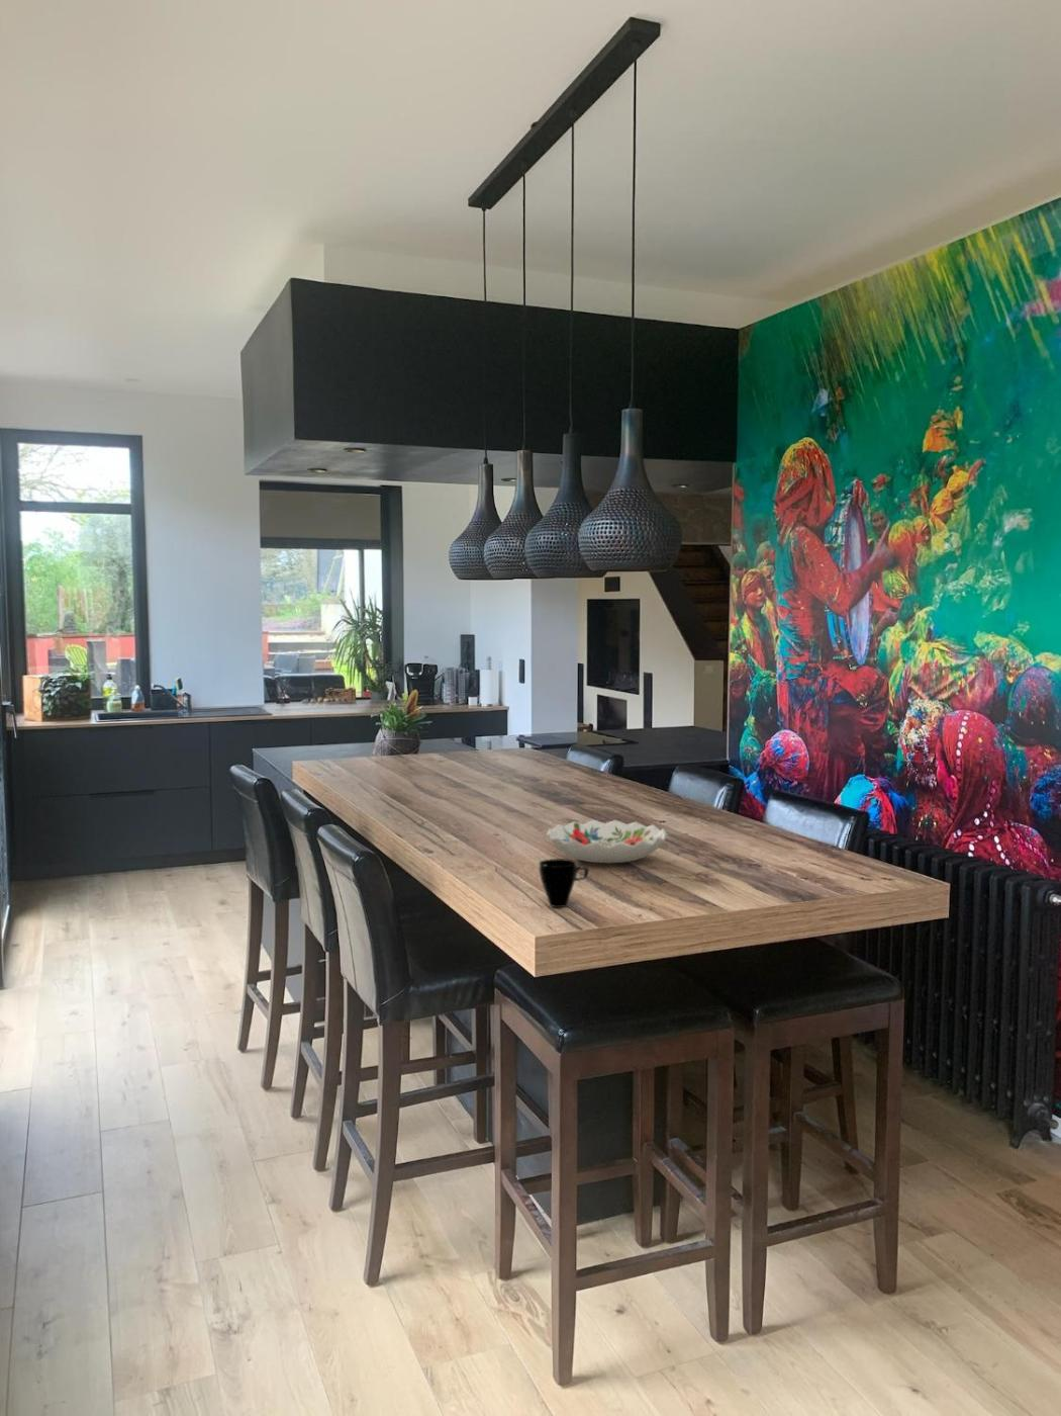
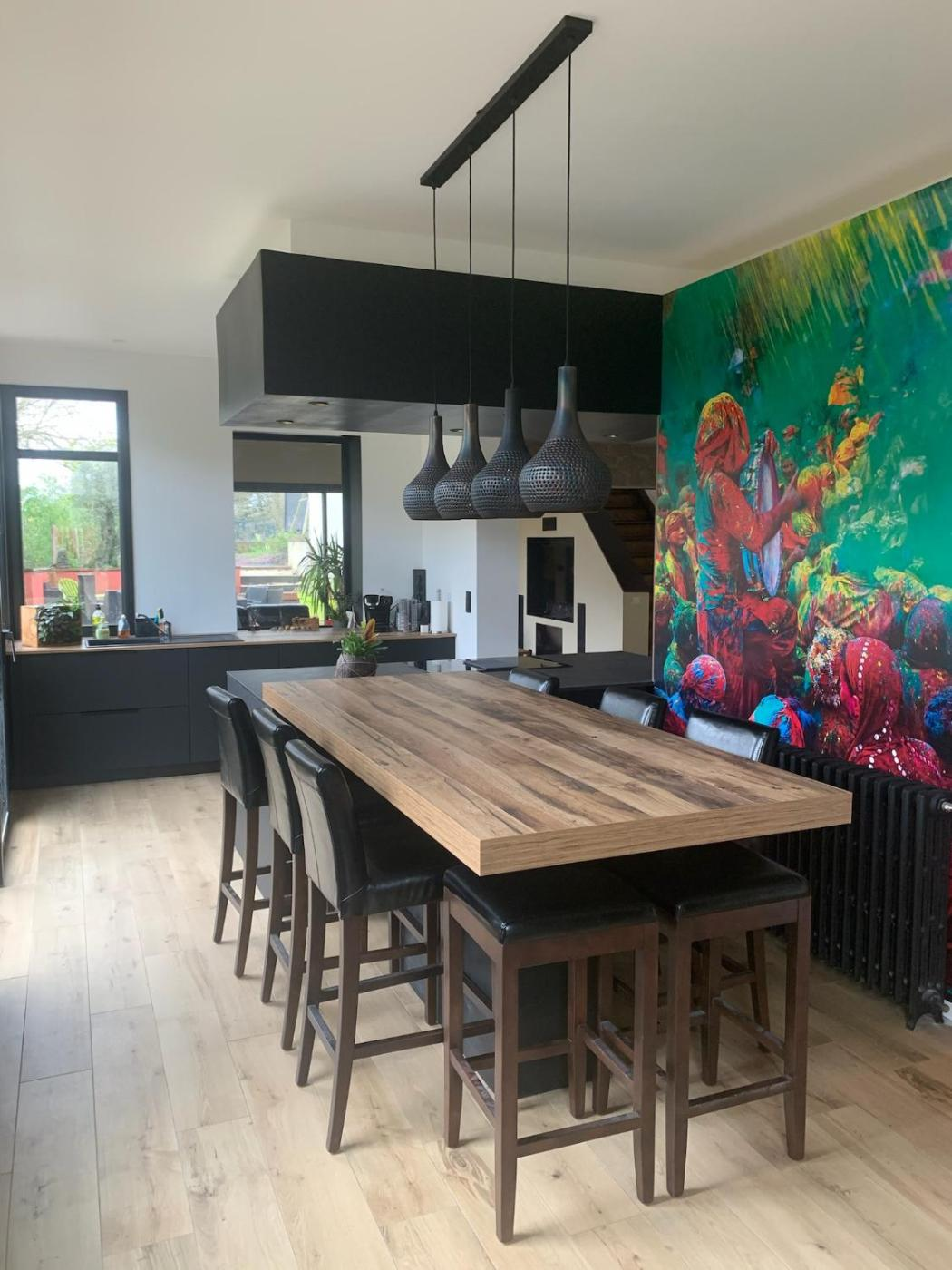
- cup (564, 883)
- decorative bowl (606, 844)
